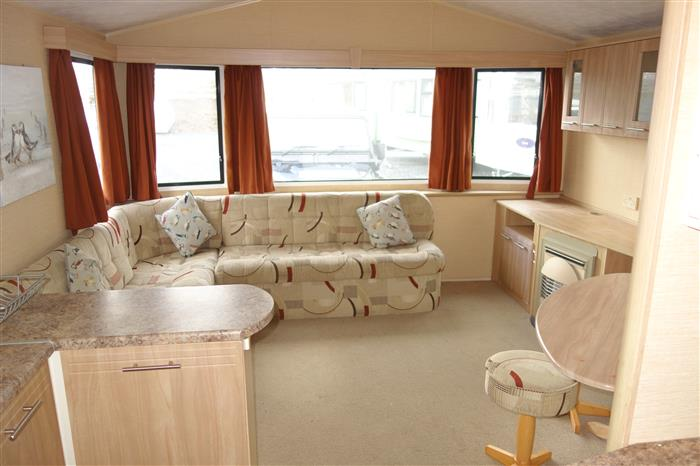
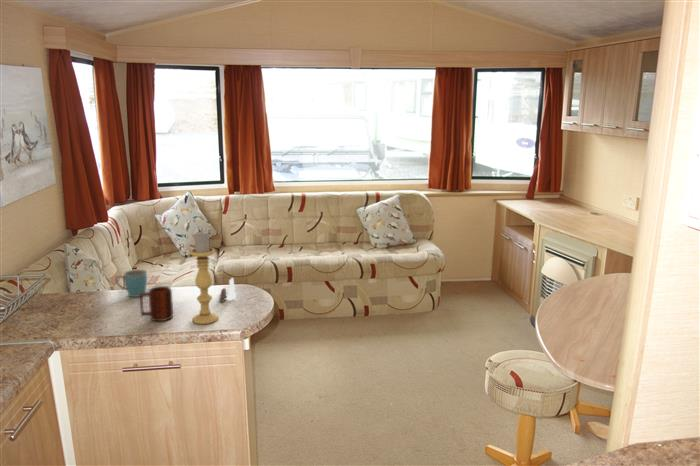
+ mug (131, 283)
+ salt and pepper shaker set (225, 289)
+ candle holder (203, 275)
+ mug (156, 303)
